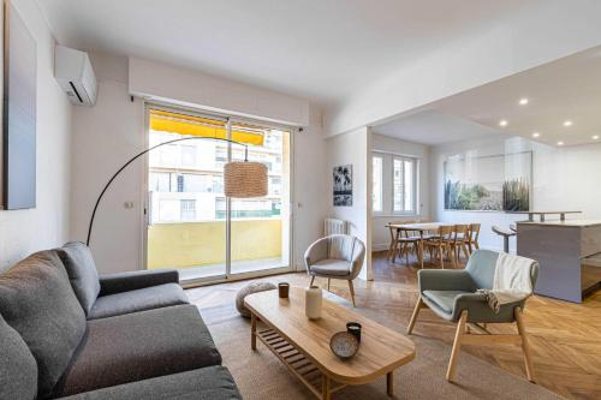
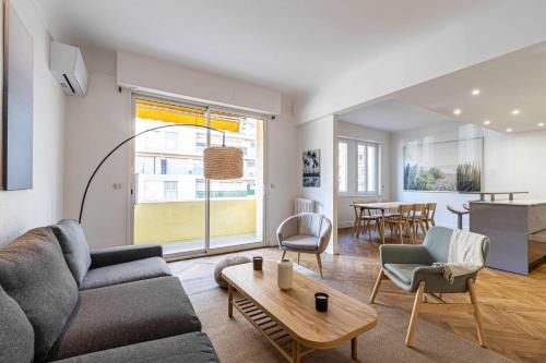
- bowl (344, 345)
